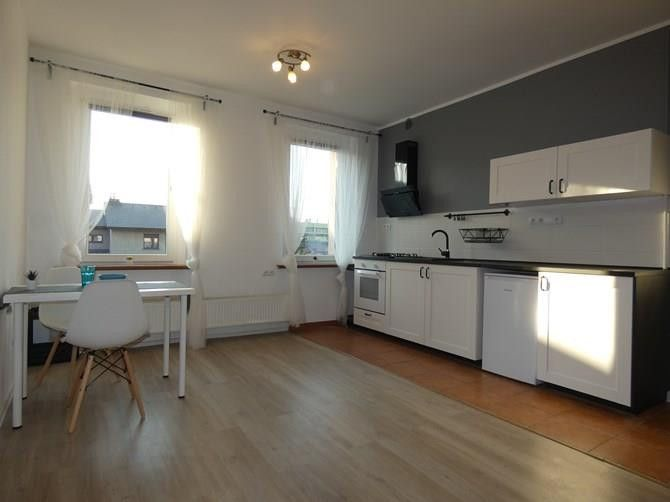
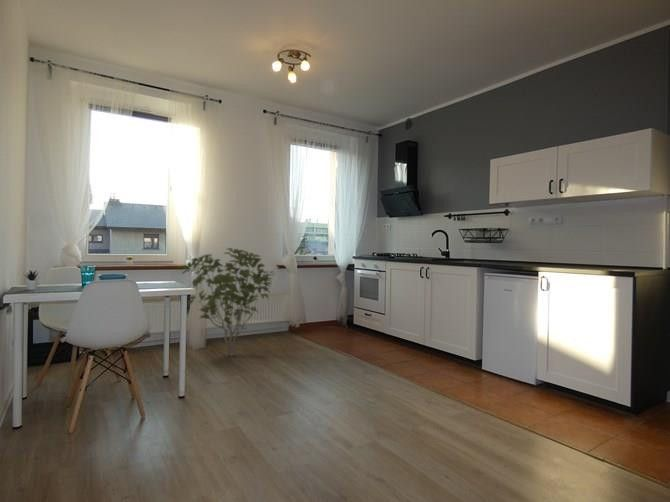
+ shrub (231, 301)
